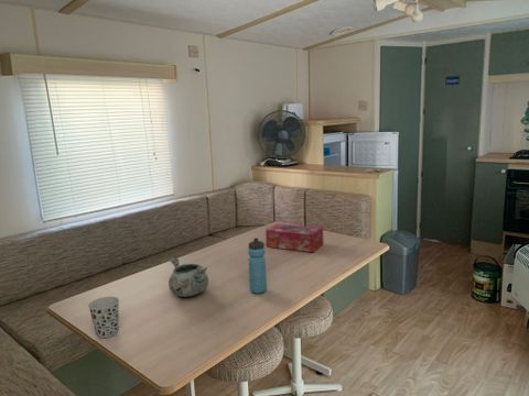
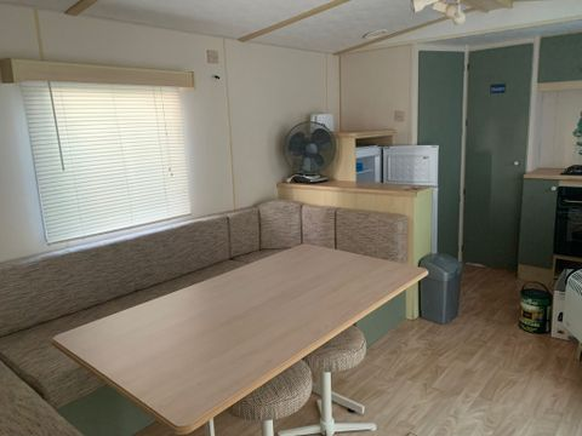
- decorative bowl (187, 277)
- water bottle (257, 264)
- tissue box (294, 237)
- cup (105, 317)
